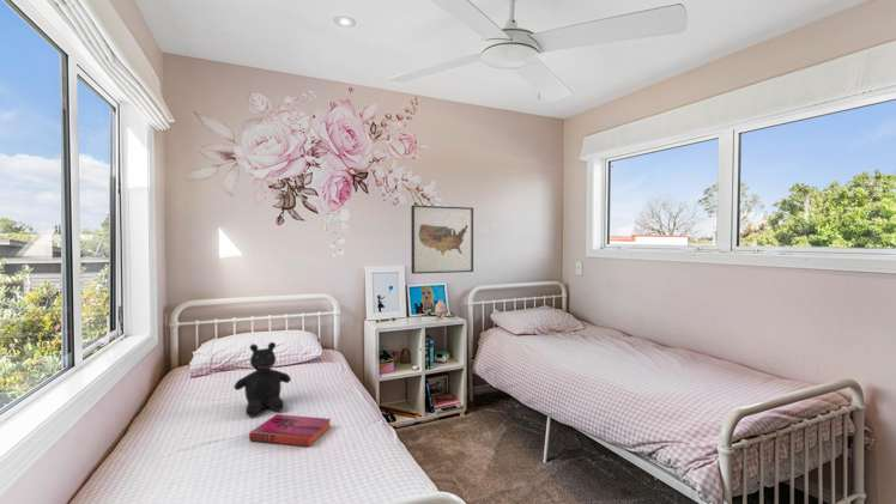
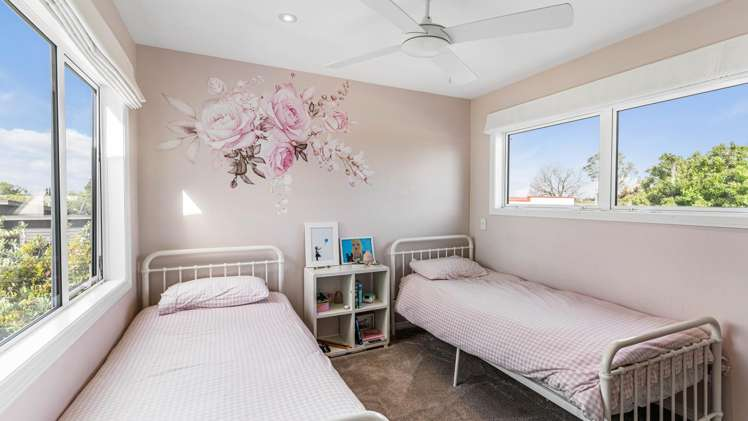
- wall art (443, 239)
- hardback book (291, 429)
- teddy bear (264, 376)
